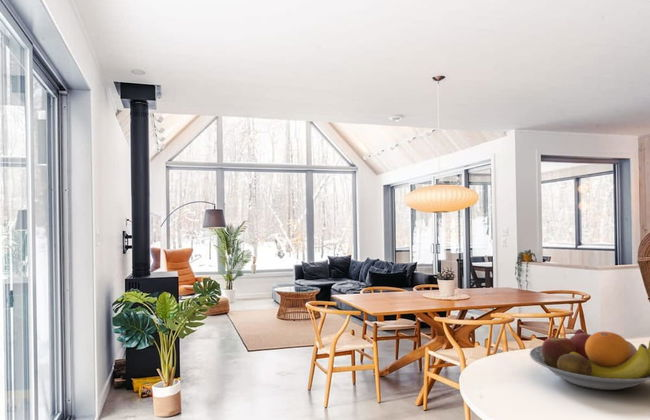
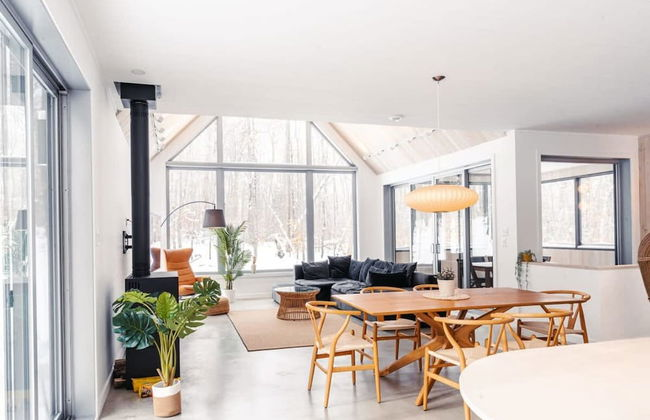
- fruit bowl (593, 354)
